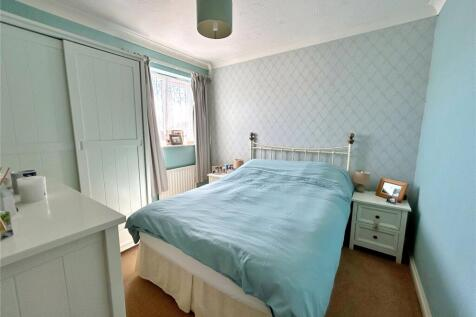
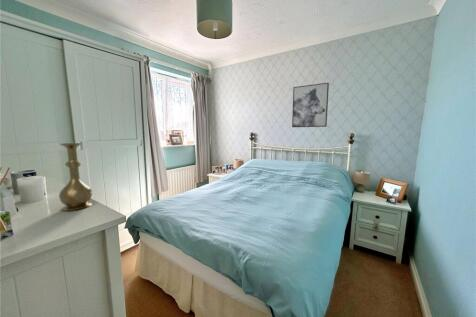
+ vase (74, 175)
+ wall art (309, 106)
